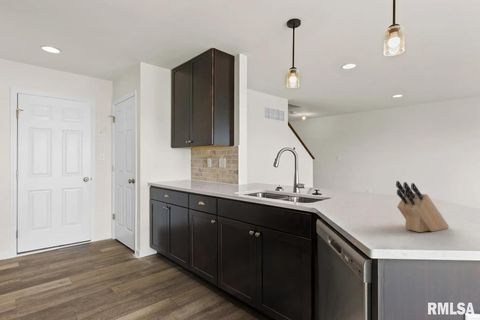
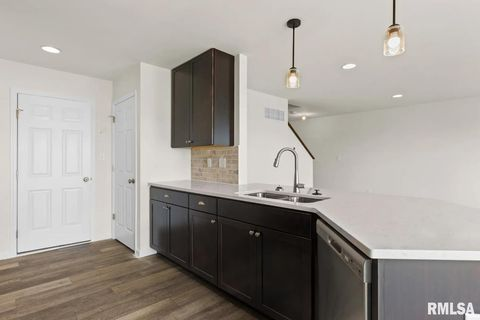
- knife block (420, 204)
